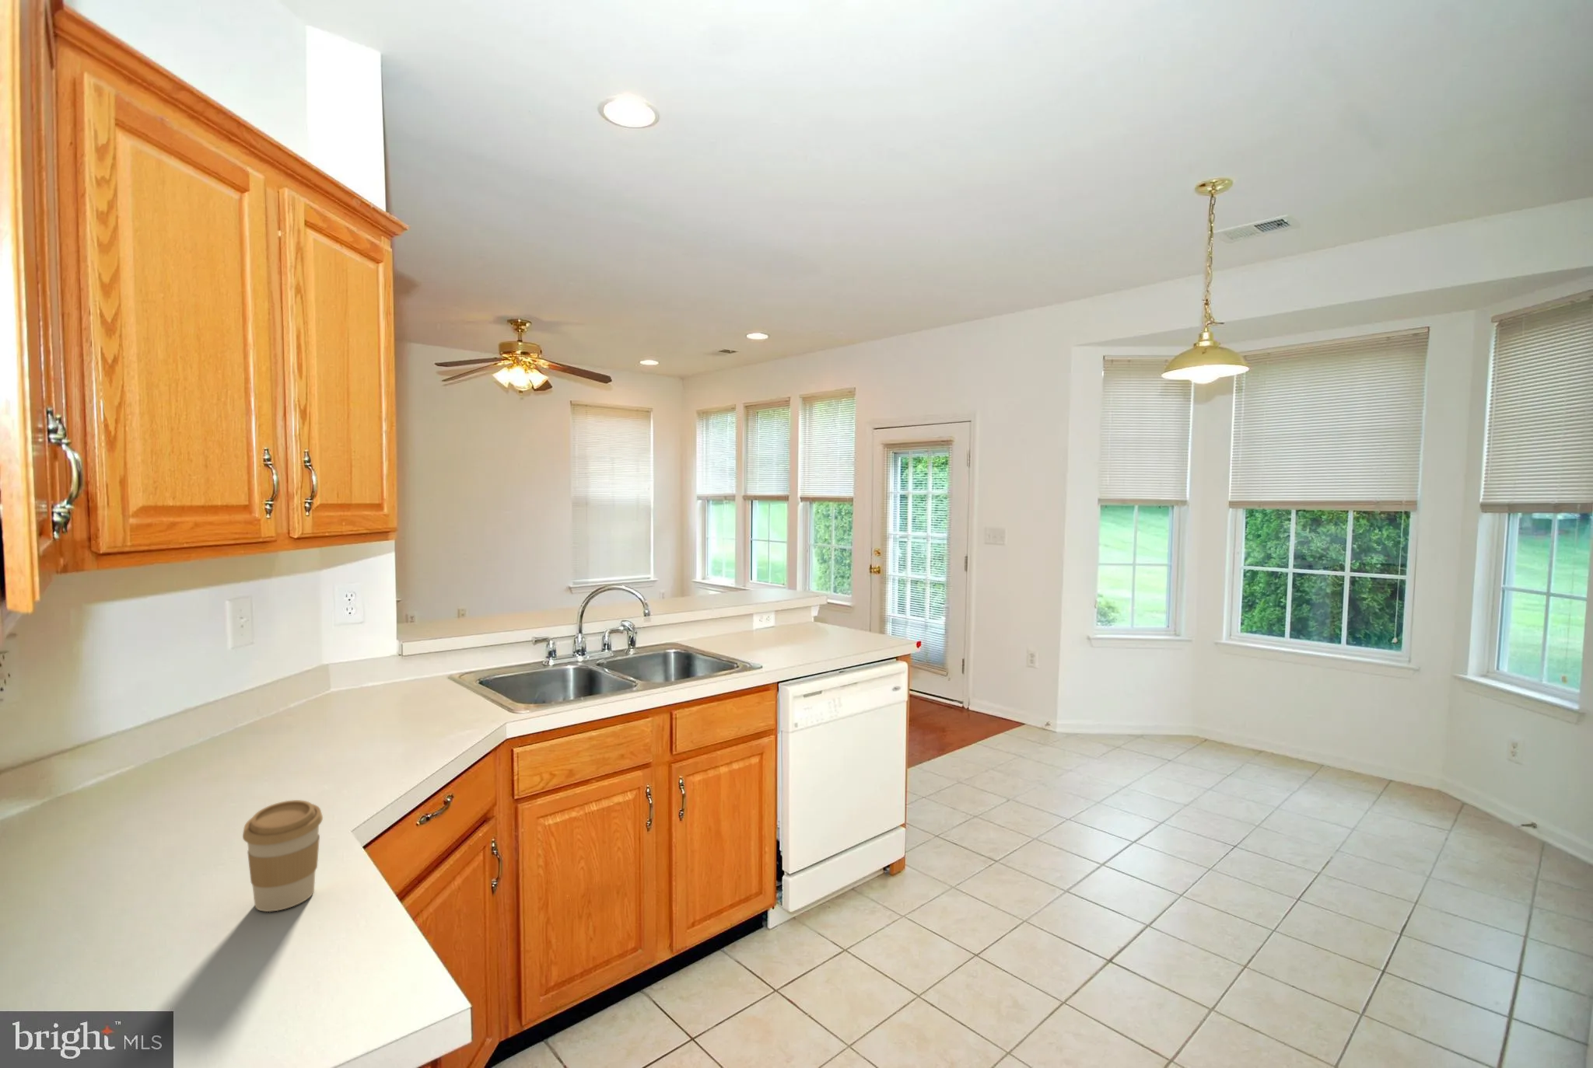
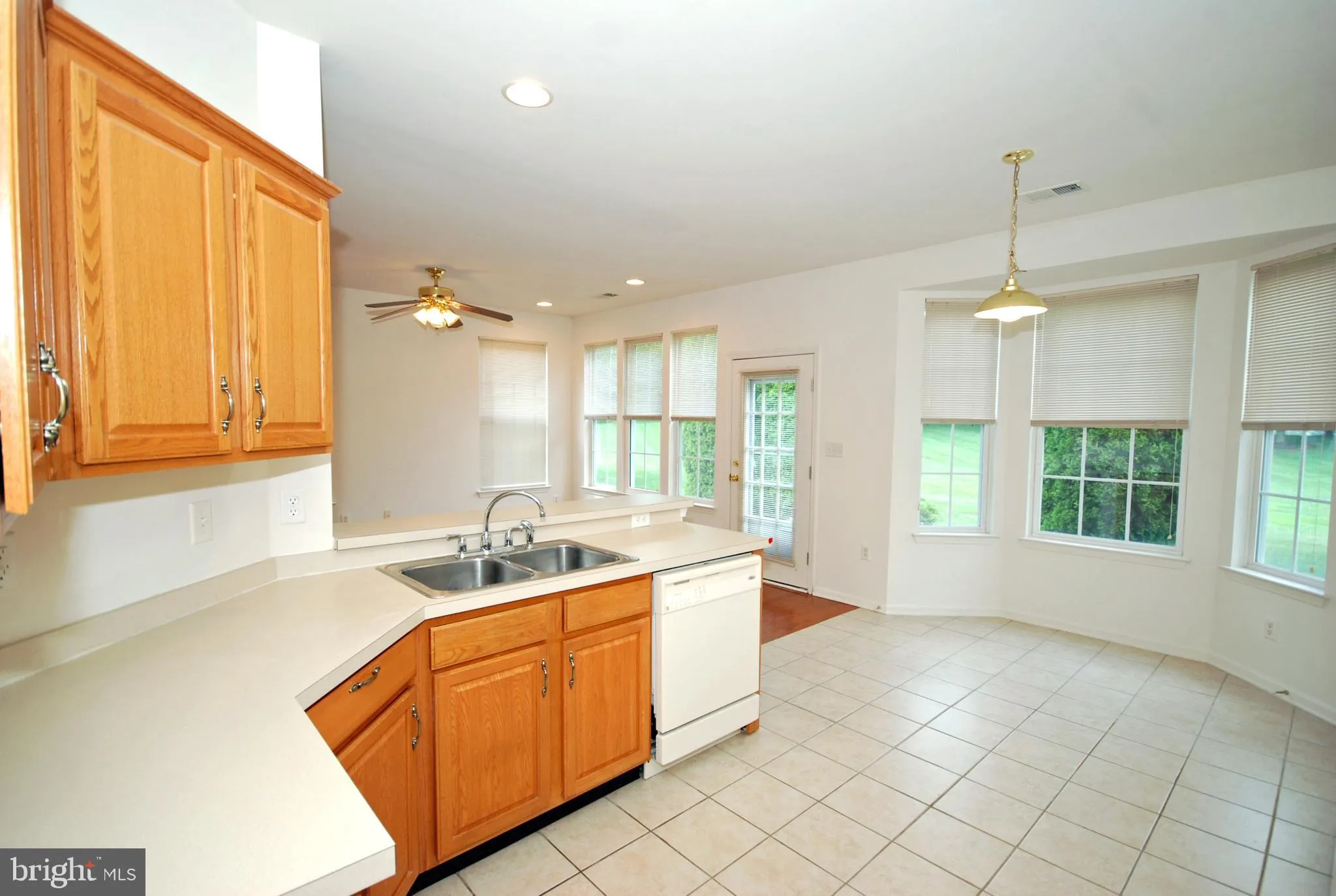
- coffee cup (284, 853)
